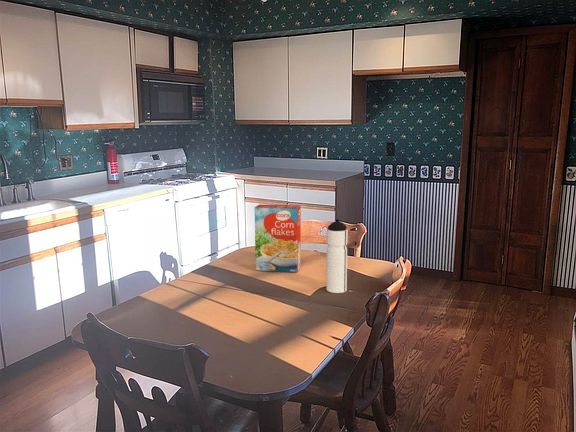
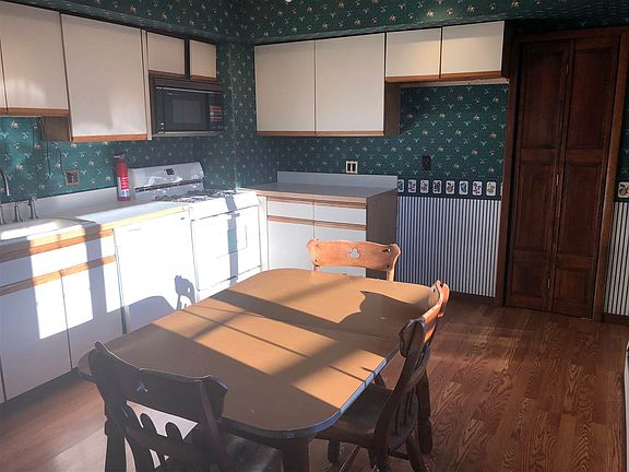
- water bottle (336, 255)
- cereal box (278, 237)
